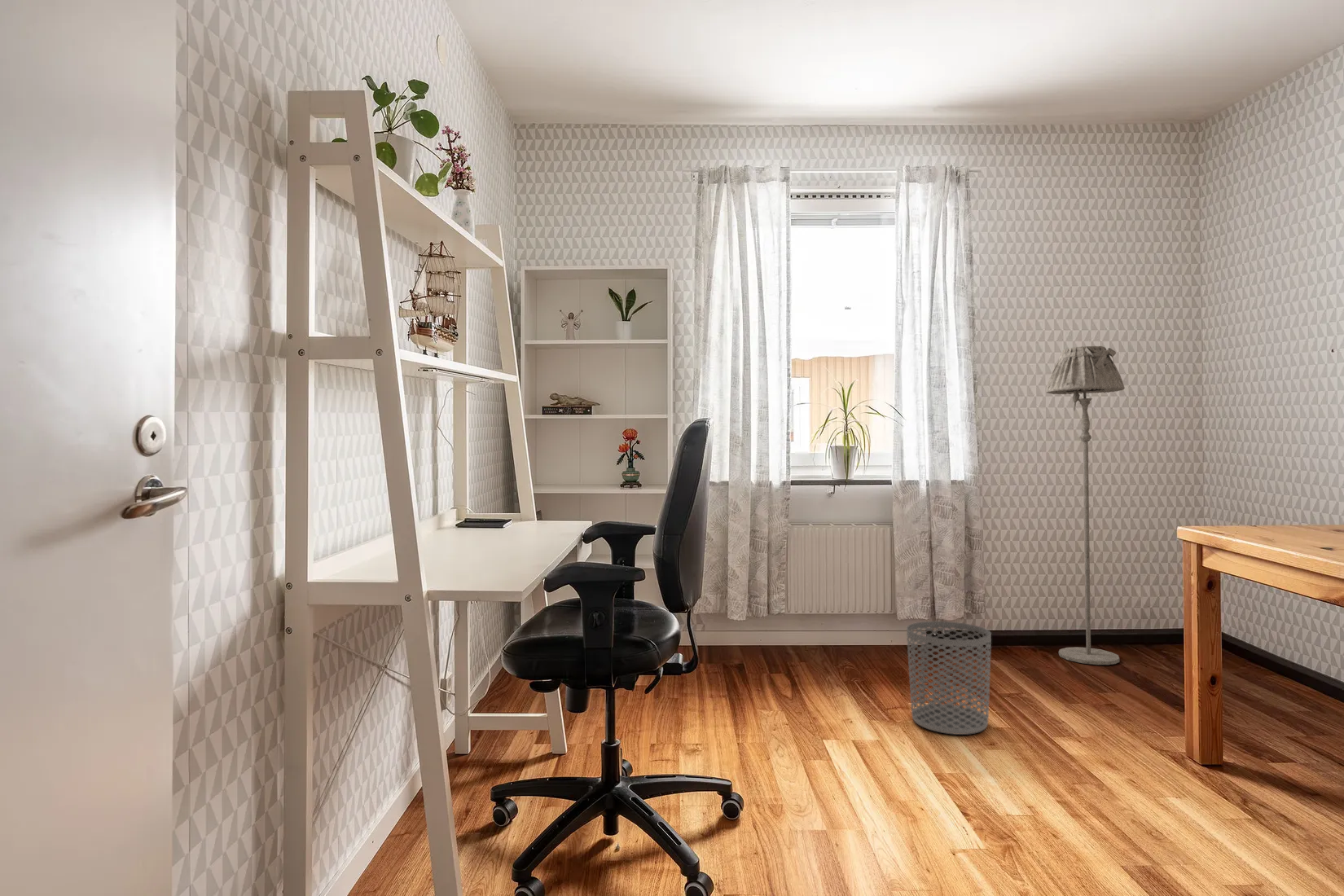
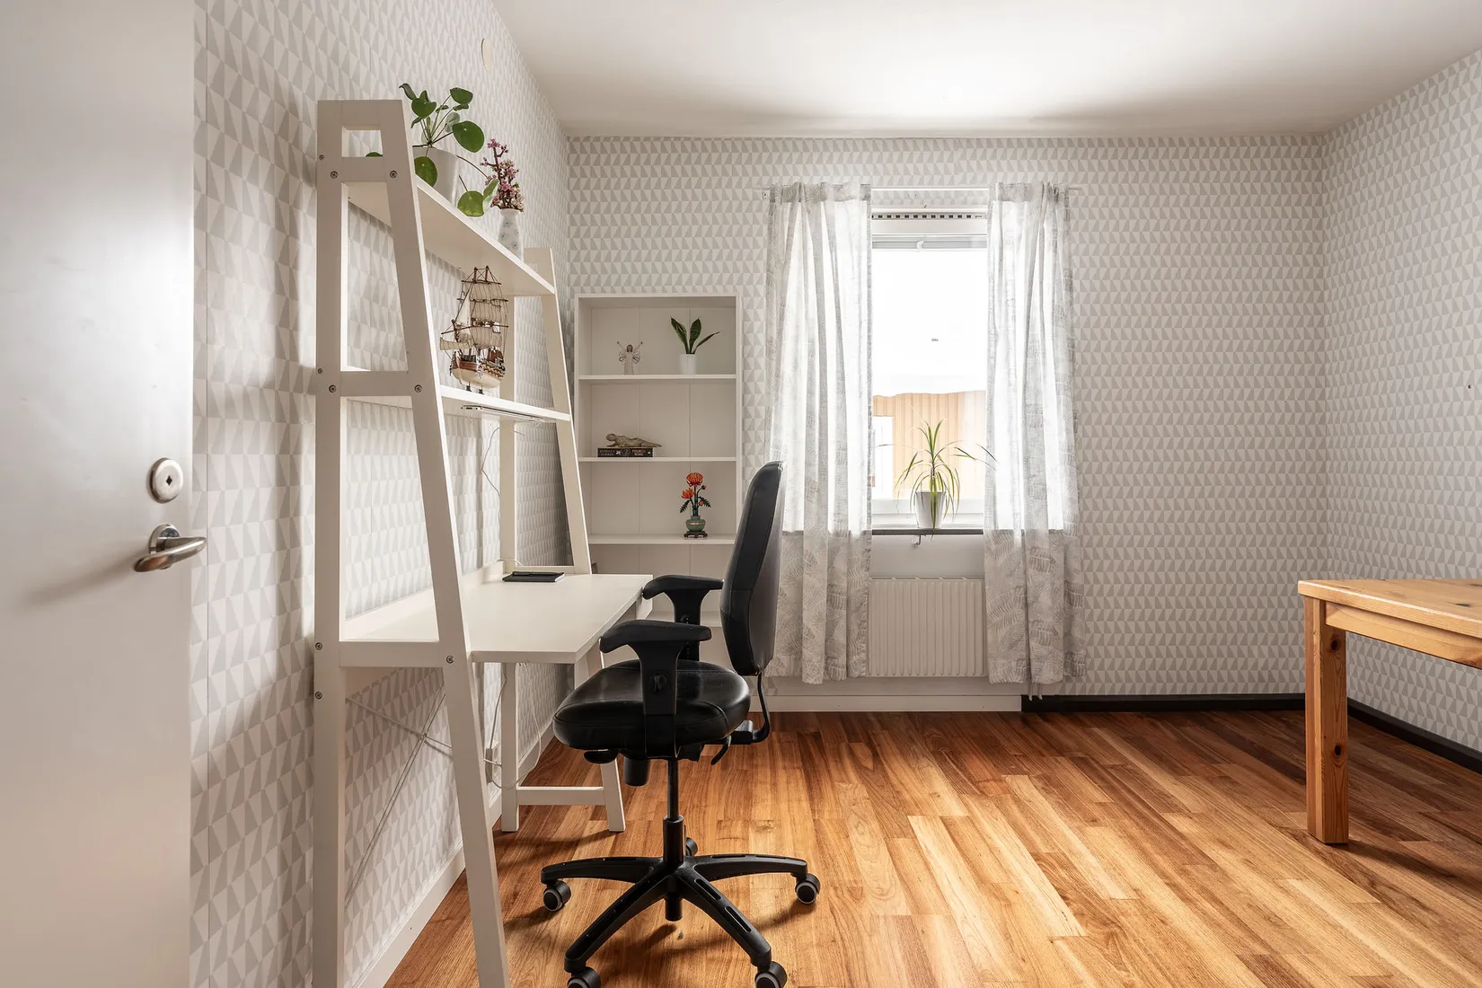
- waste bin (948, 676)
- floor lamp (1086, 502)
